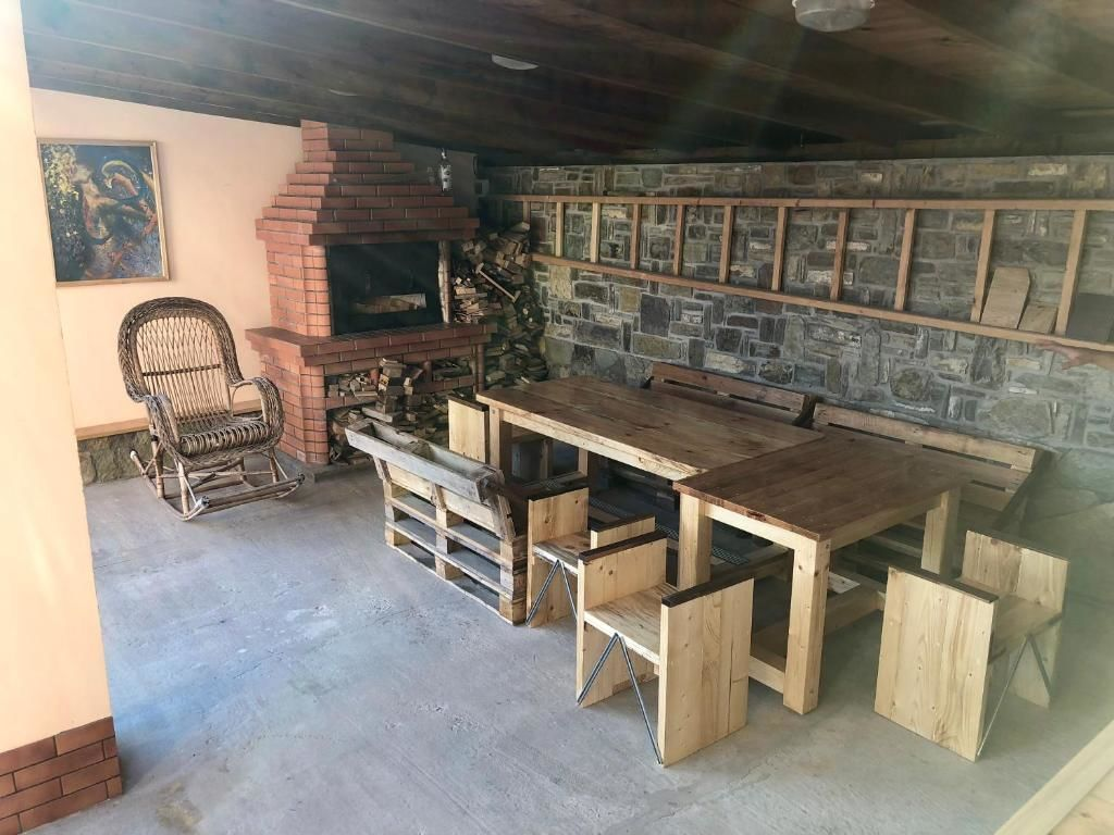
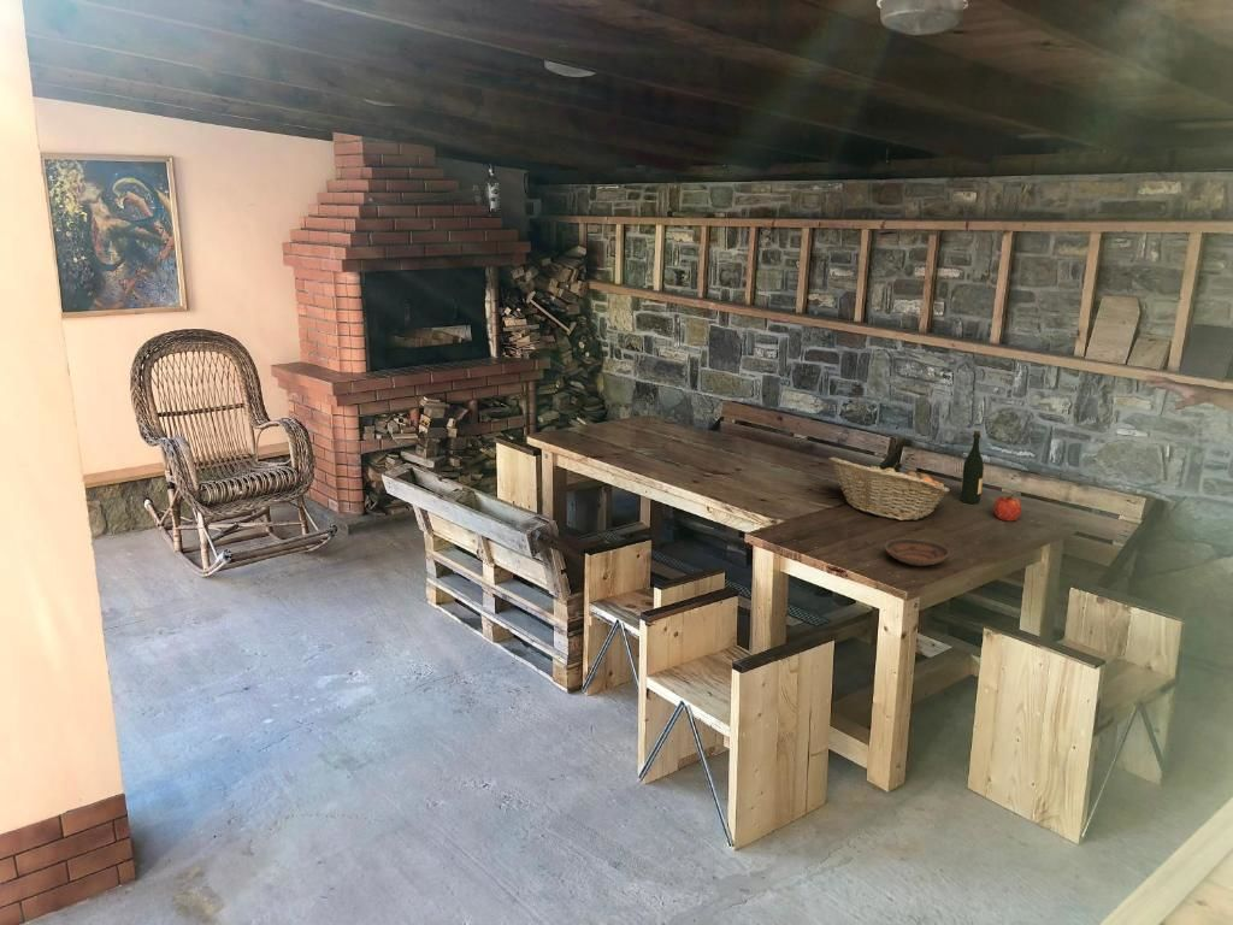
+ apple (1007, 507)
+ fruit basket (886, 483)
+ bowl (916, 554)
+ wine bottle (973, 466)
